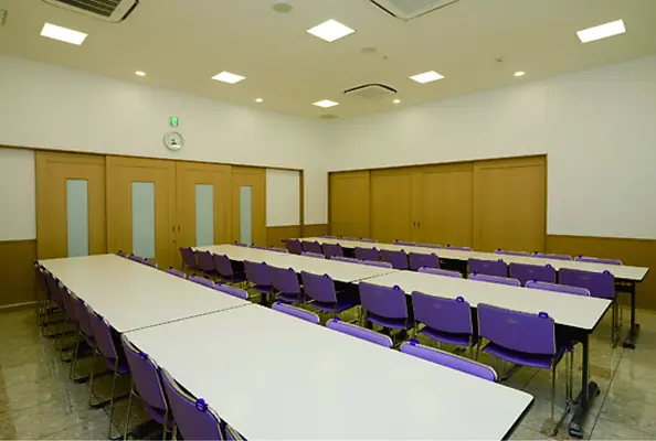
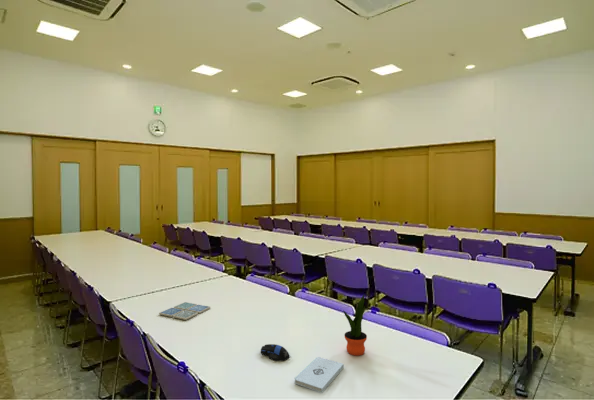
+ drink coaster (185, 310)
+ potted plant (356, 323)
+ computer mouse (275, 349)
+ notepad (319, 373)
